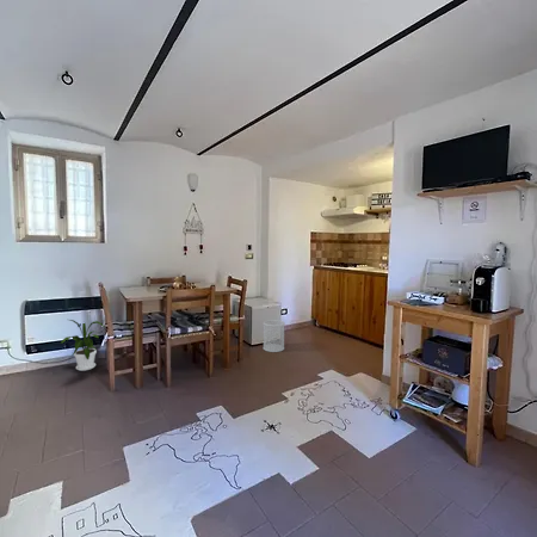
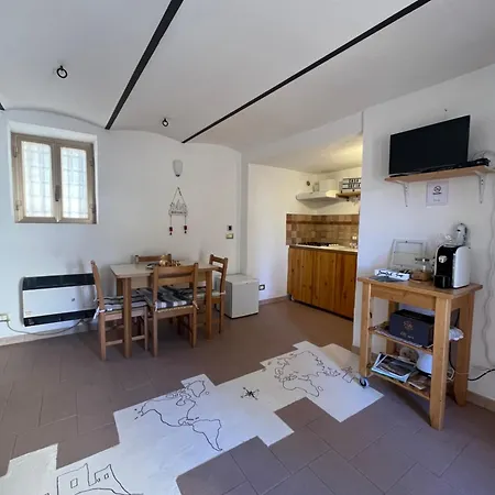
- house plant (82, 342)
- wastebasket (273, 335)
